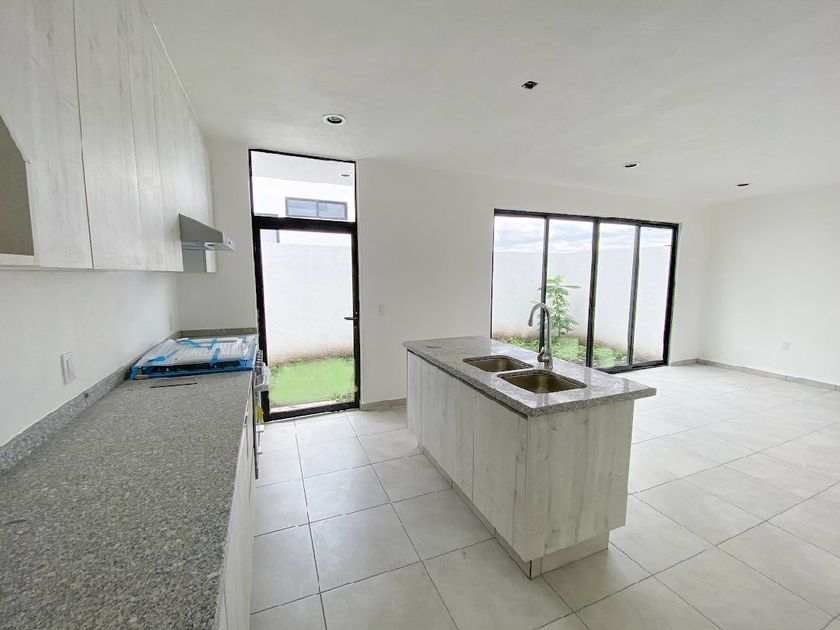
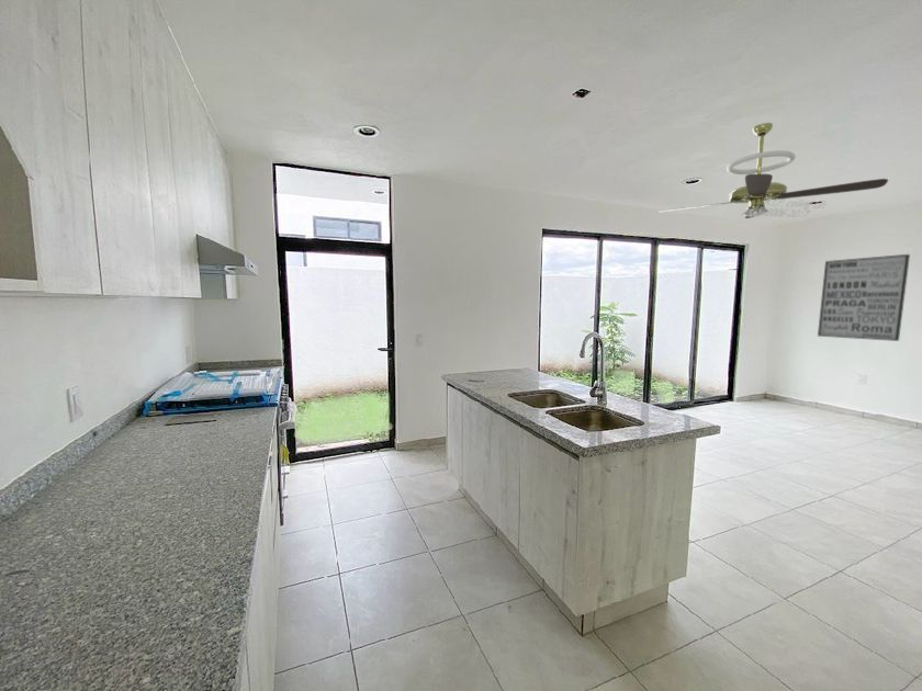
+ ceiling fan (757, 175)
+ wall art (859, 298)
